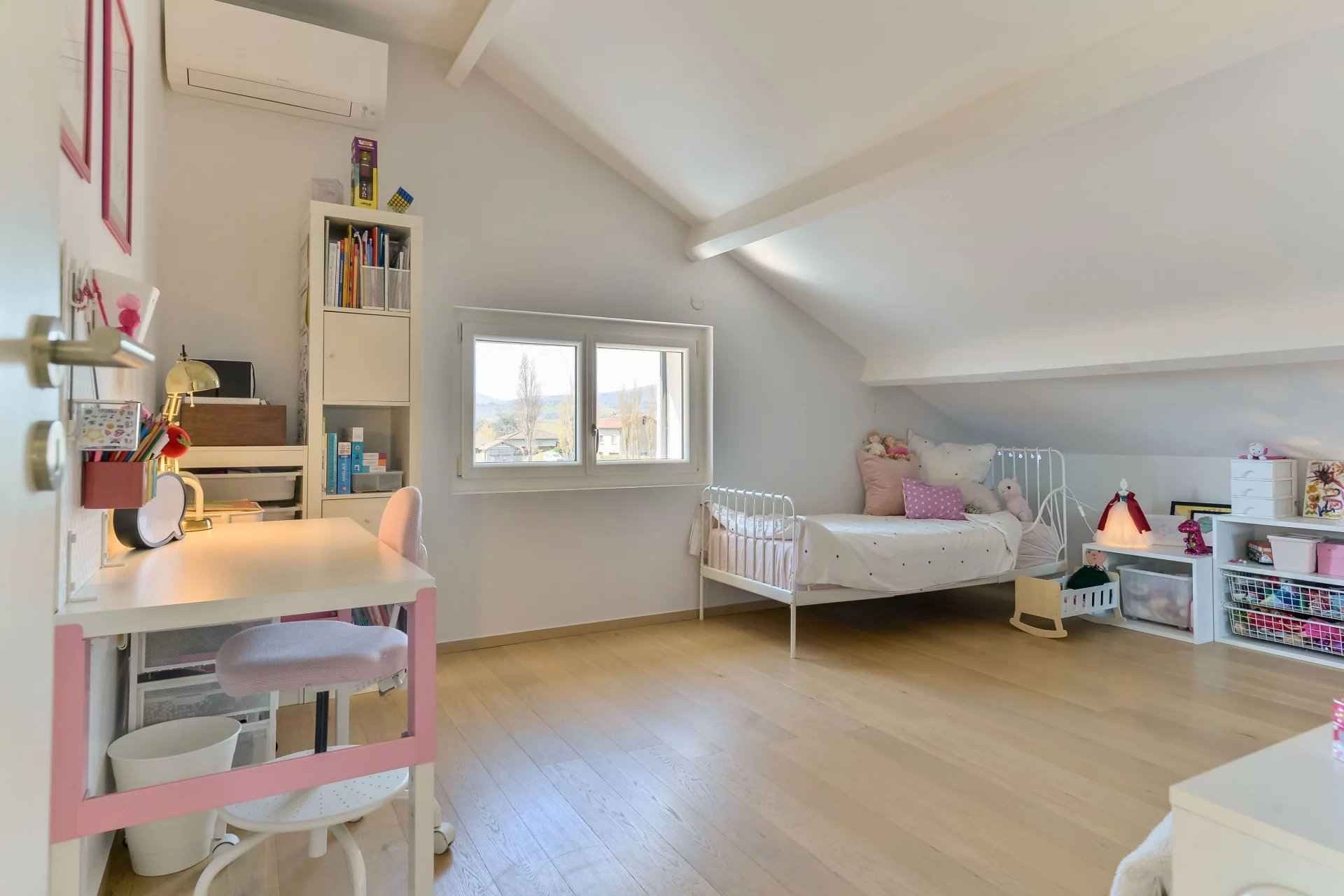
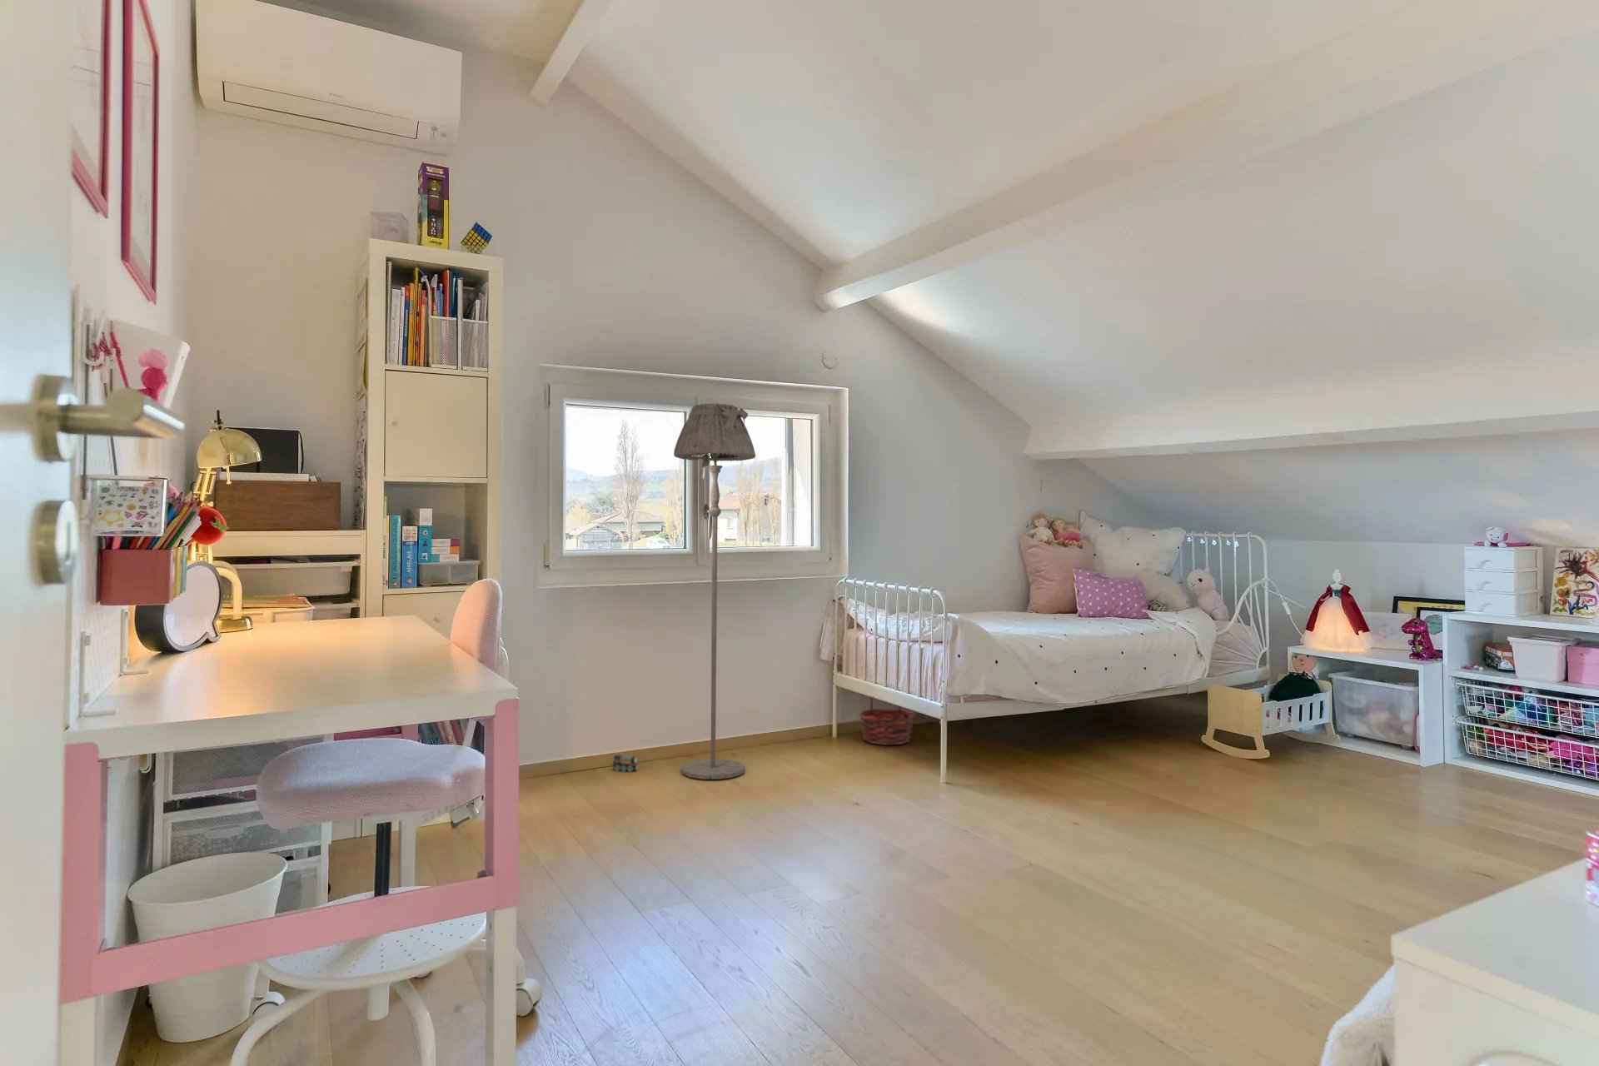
+ basket (886, 709)
+ toy train (625, 763)
+ floor lamp (714, 588)
